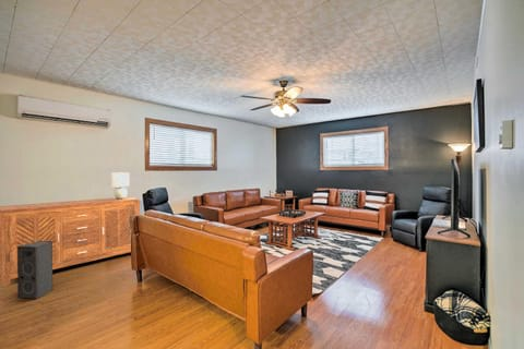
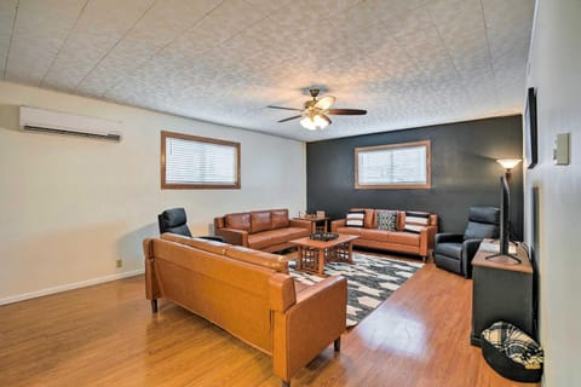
- speaker (37, 268)
- sideboard (78, 232)
- lamp (120, 184)
